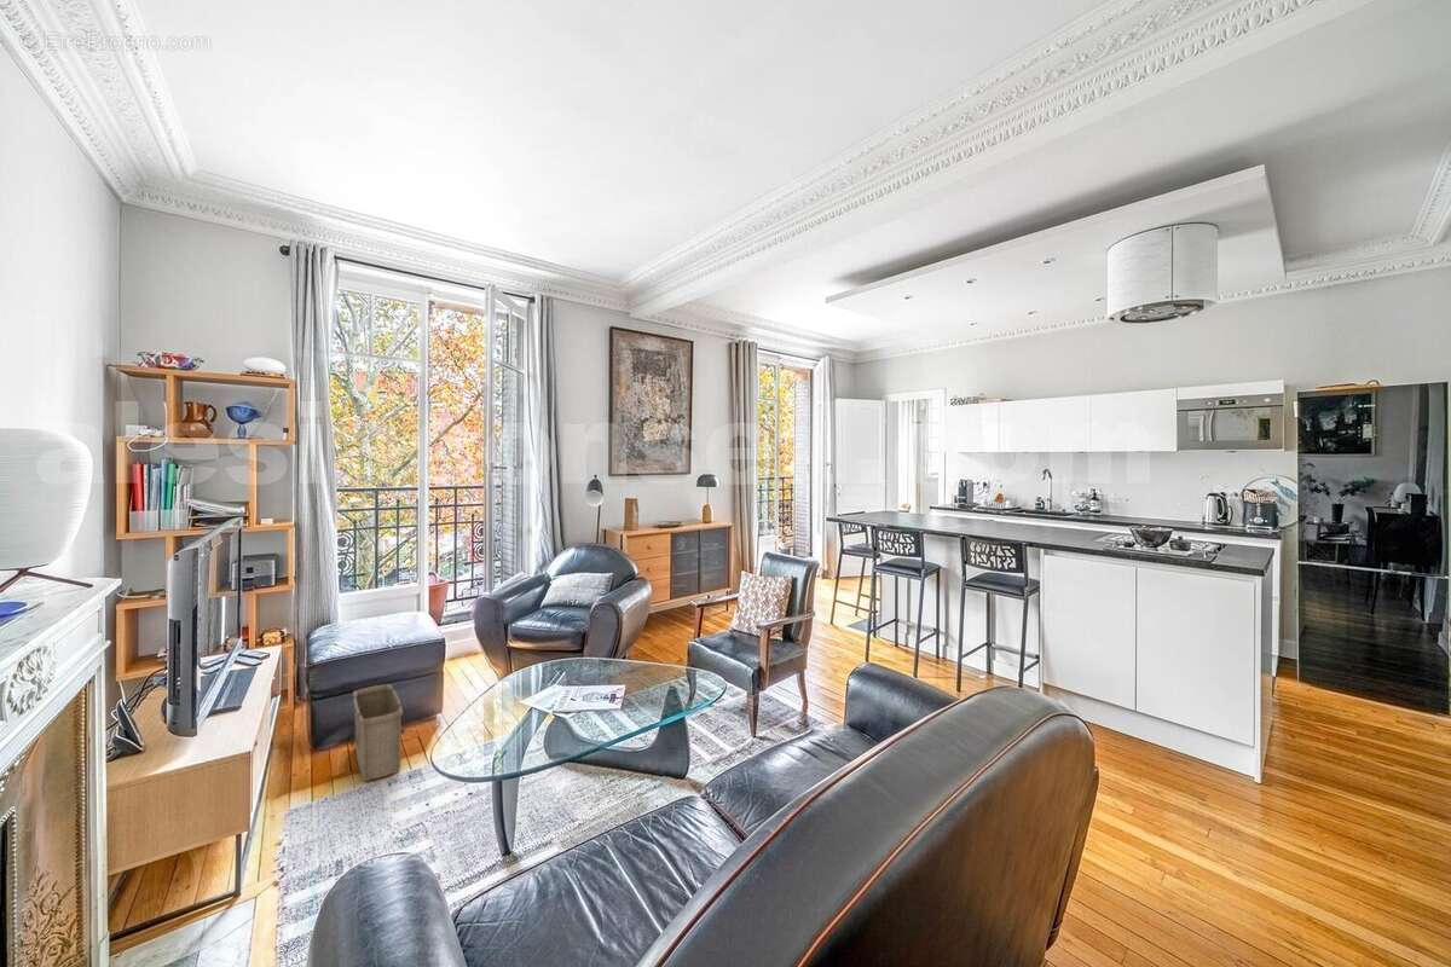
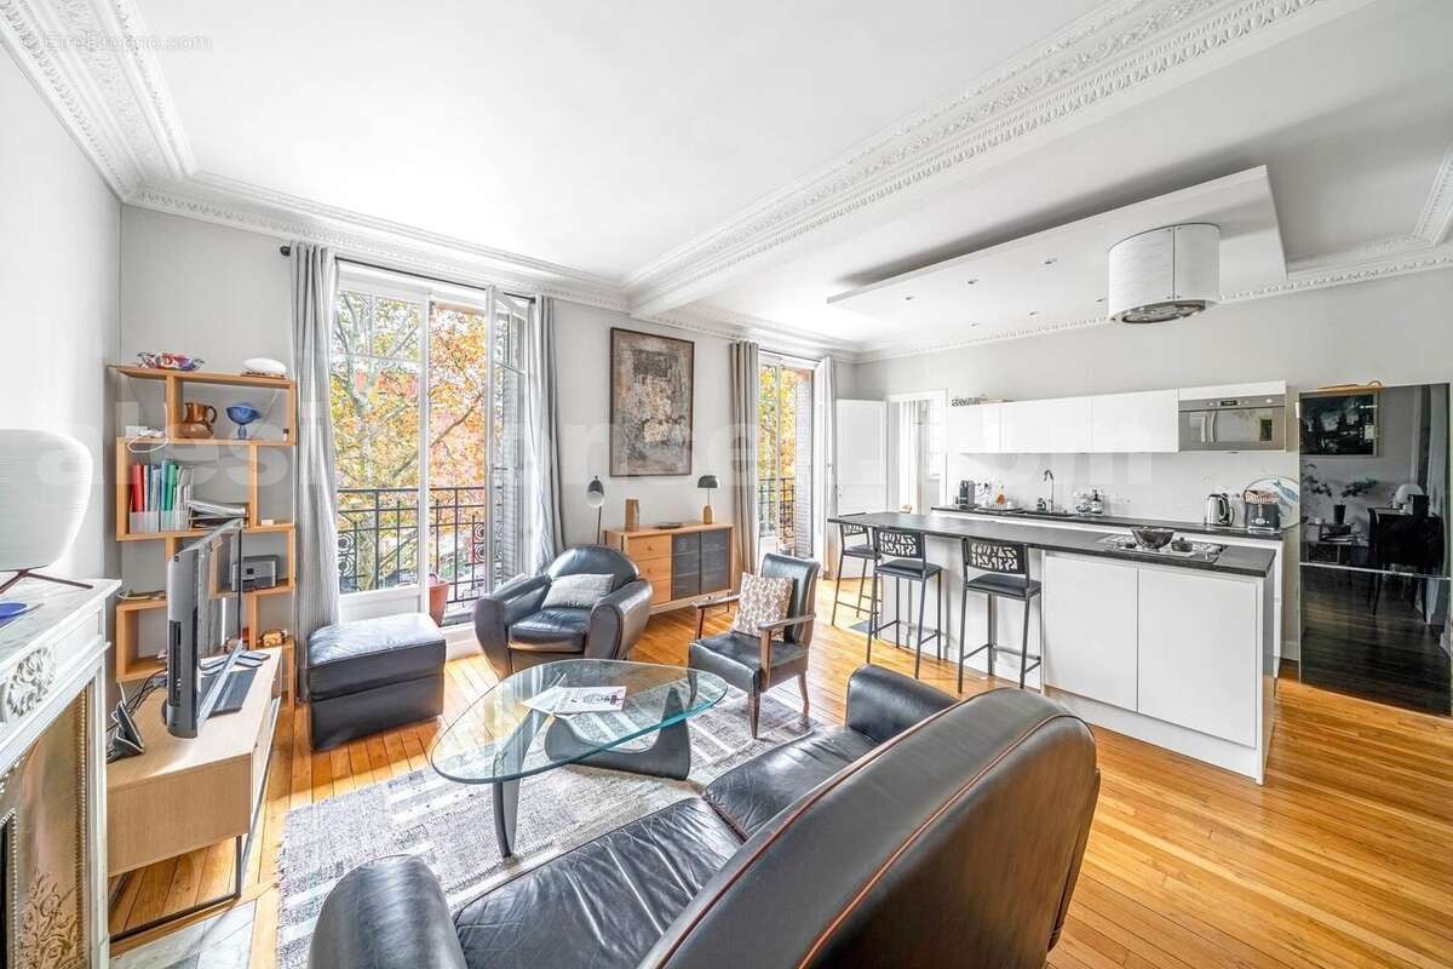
- basket (376, 729)
